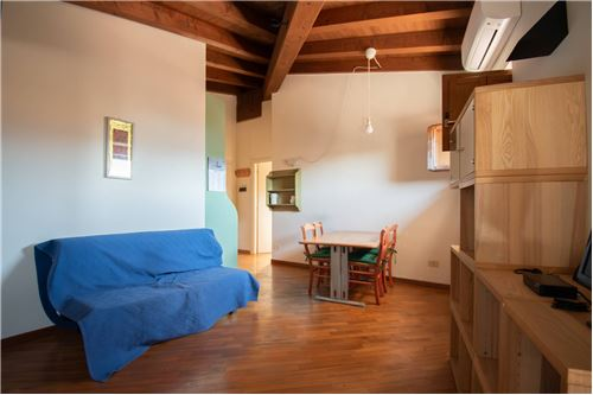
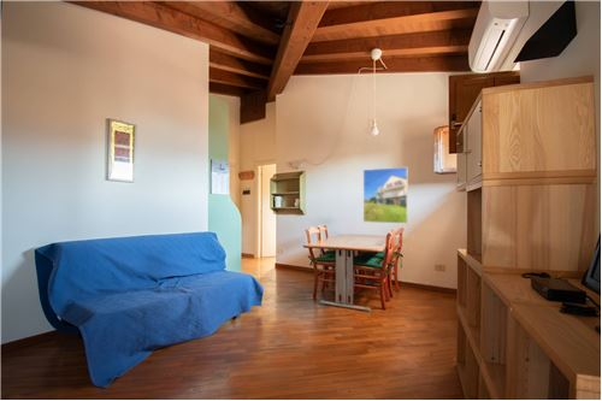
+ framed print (384, 195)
